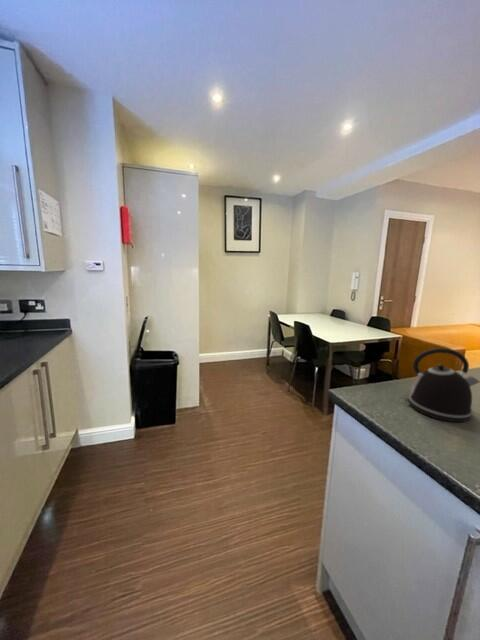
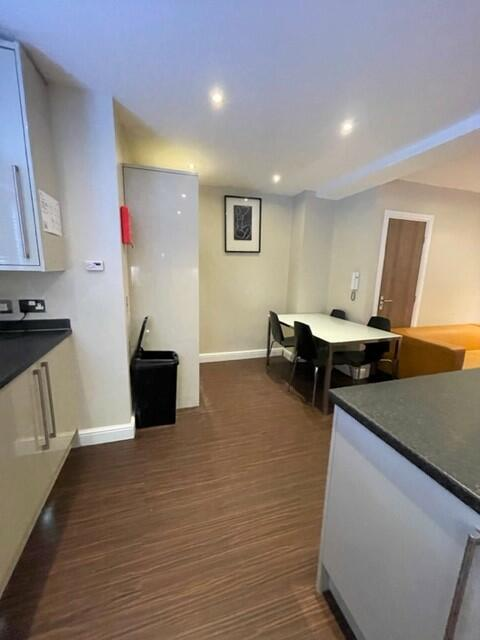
- kettle (442, 379)
